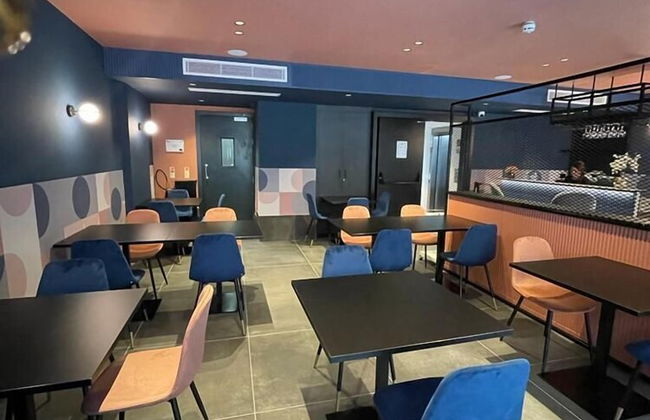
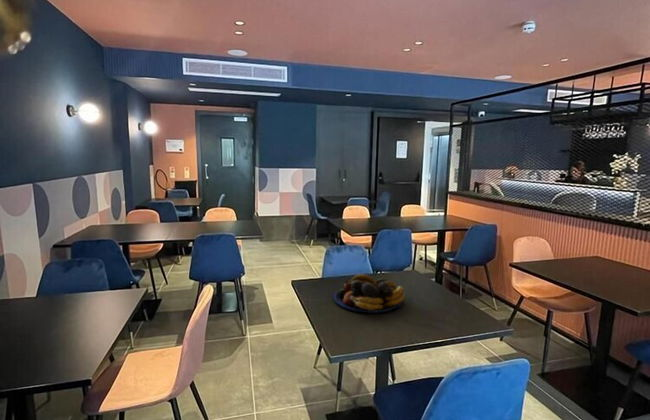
+ fruit bowl (368, 287)
